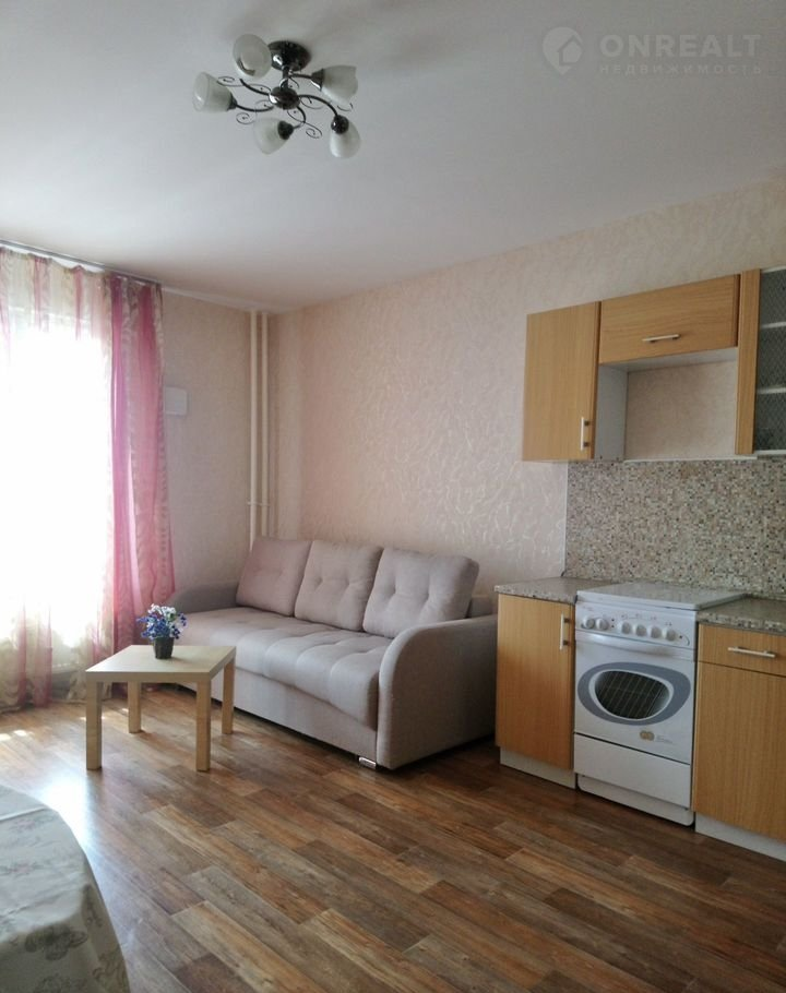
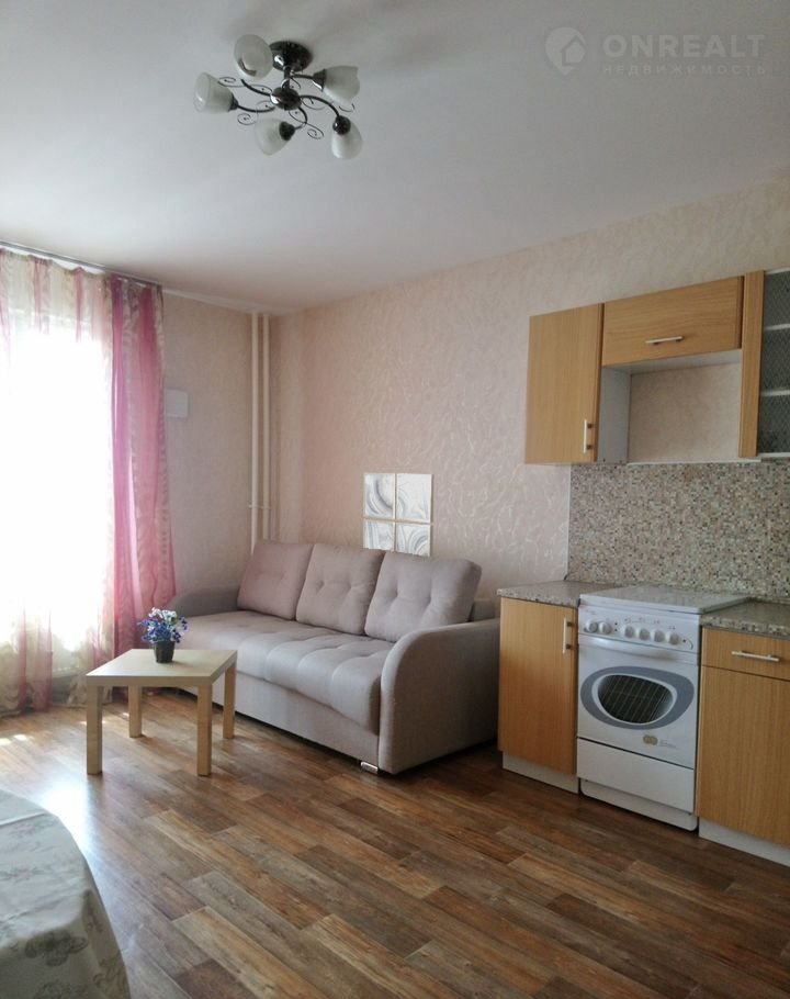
+ wall art (396, 521)
